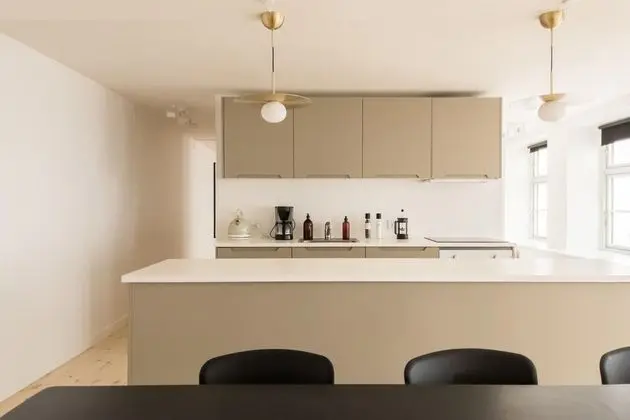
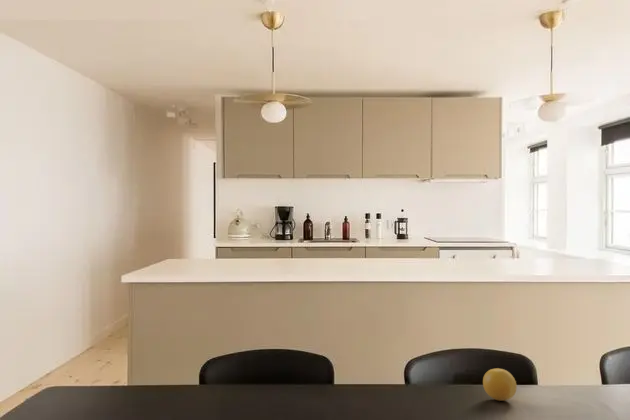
+ fruit (499, 384)
